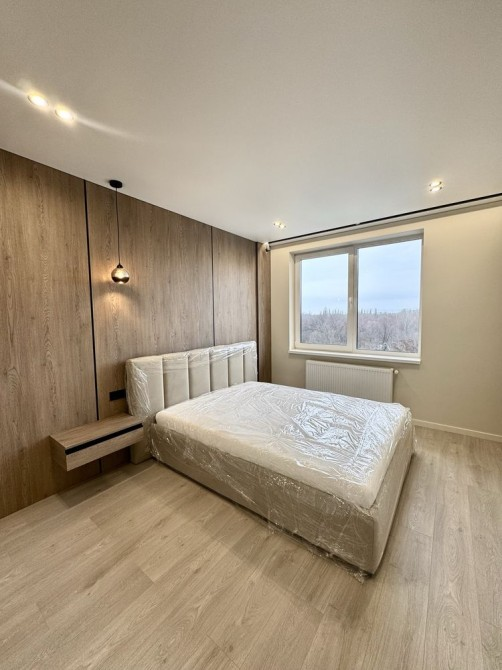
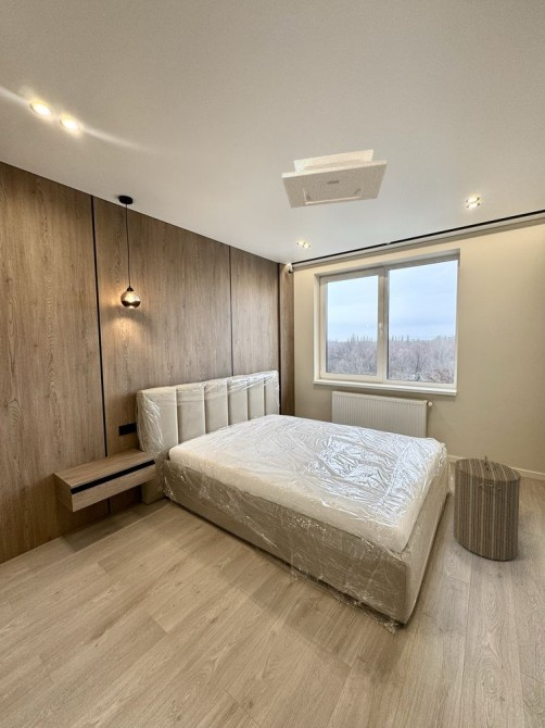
+ ceiling light (332, 178)
+ laundry hamper (484, 500)
